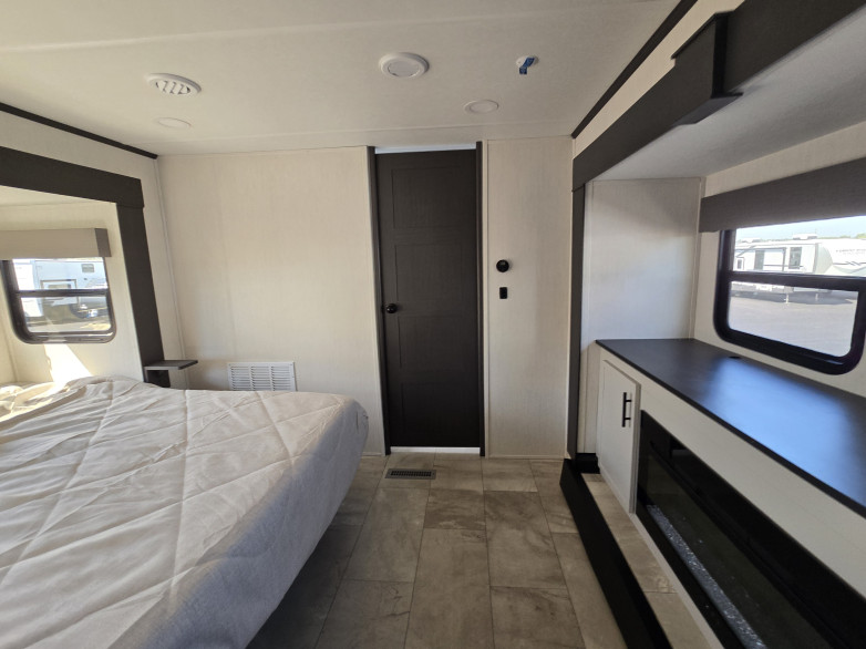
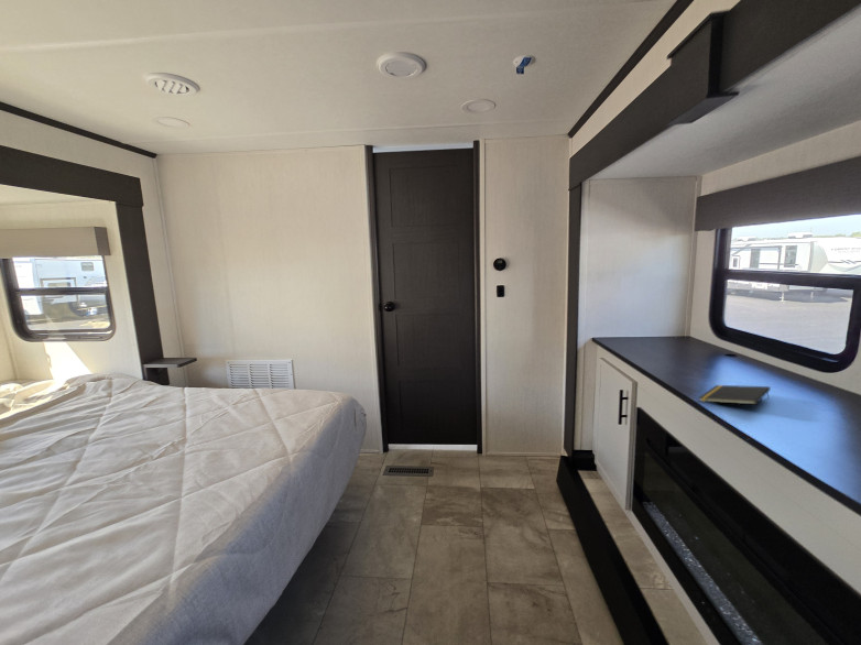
+ notepad (733, 393)
